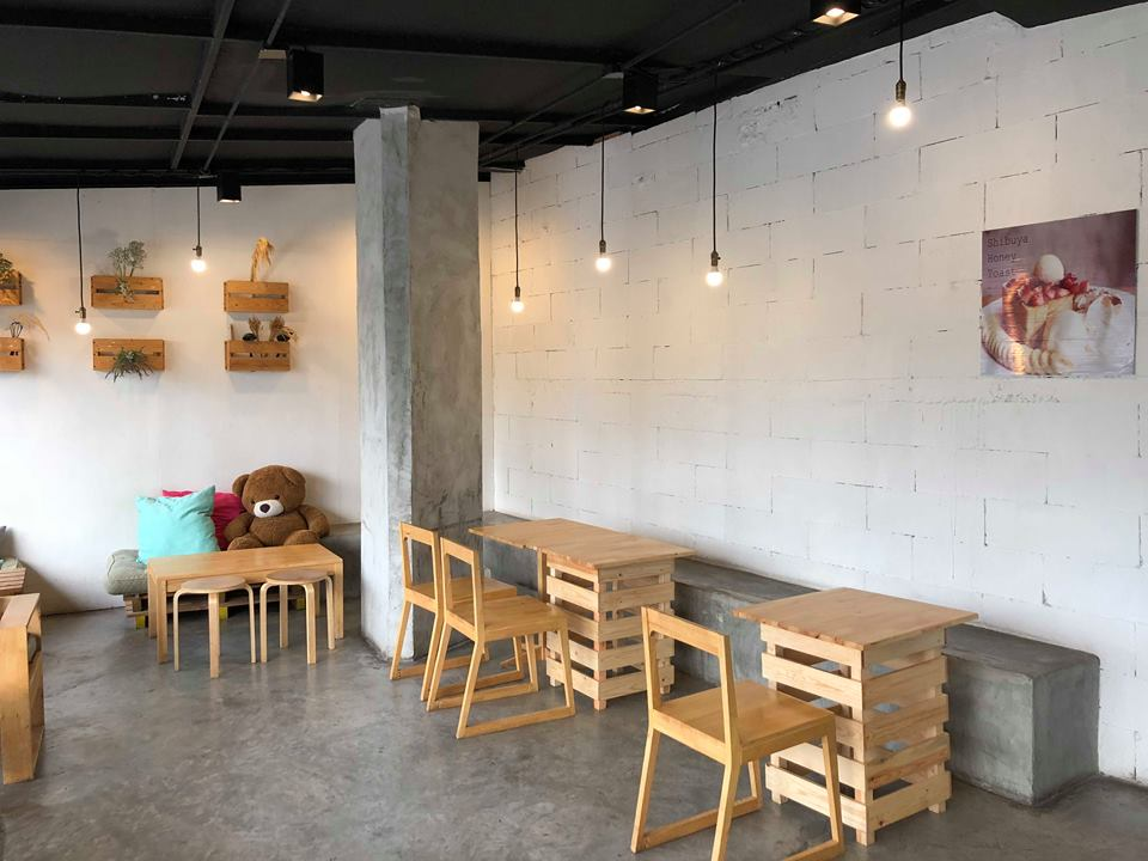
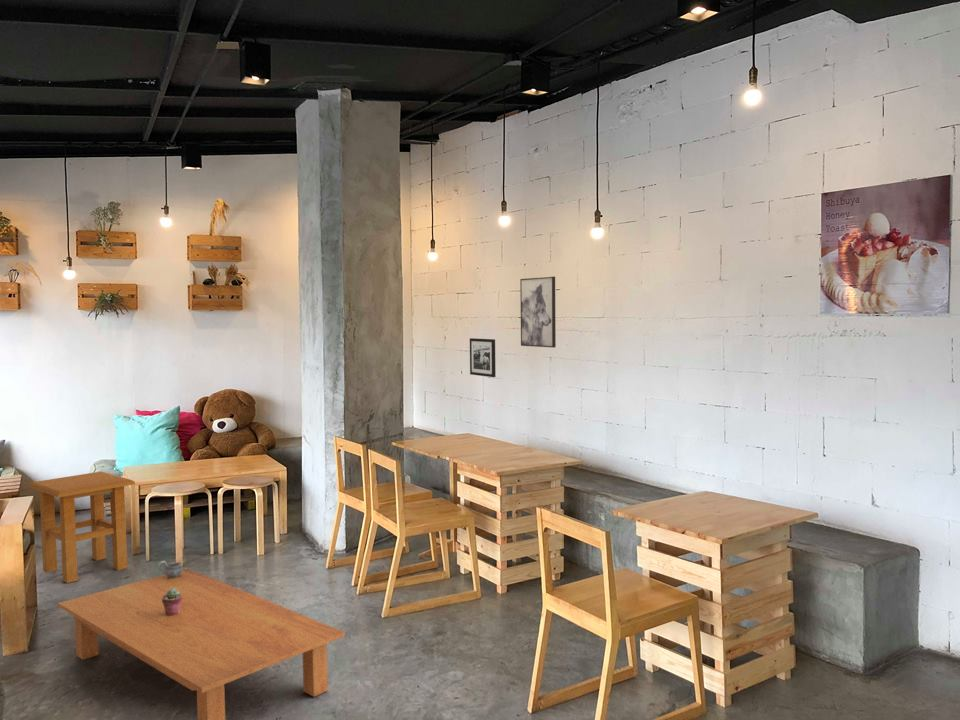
+ mug (170, 568)
+ coffee table (194, 644)
+ picture frame (482, 357)
+ wall art (537, 312)
+ potted succulent (172, 600)
+ side table (83, 525)
